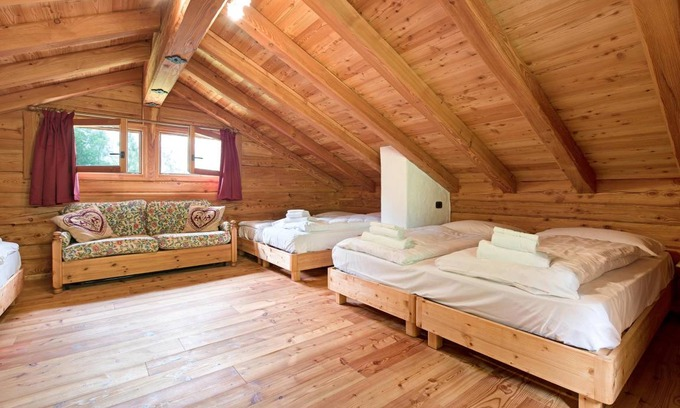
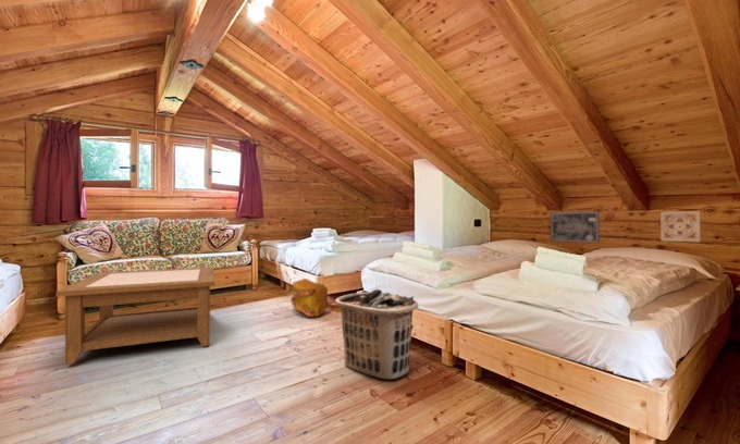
+ wall art (574, 226)
+ wall ornament (680, 226)
+ clothes hamper (375, 326)
+ backpack (306, 296)
+ coffee table (151, 311)
